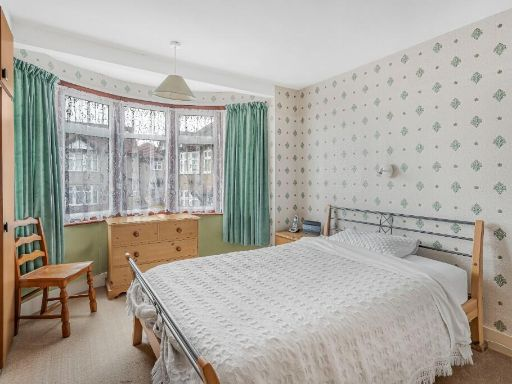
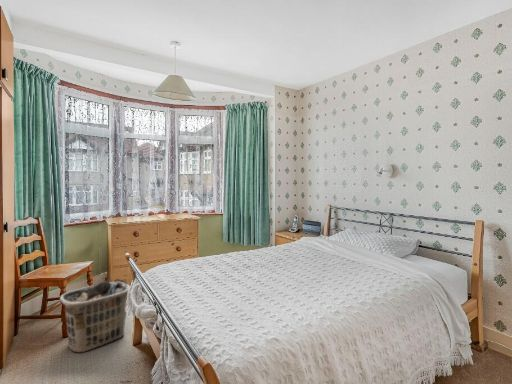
+ clothes hamper (97, 311)
